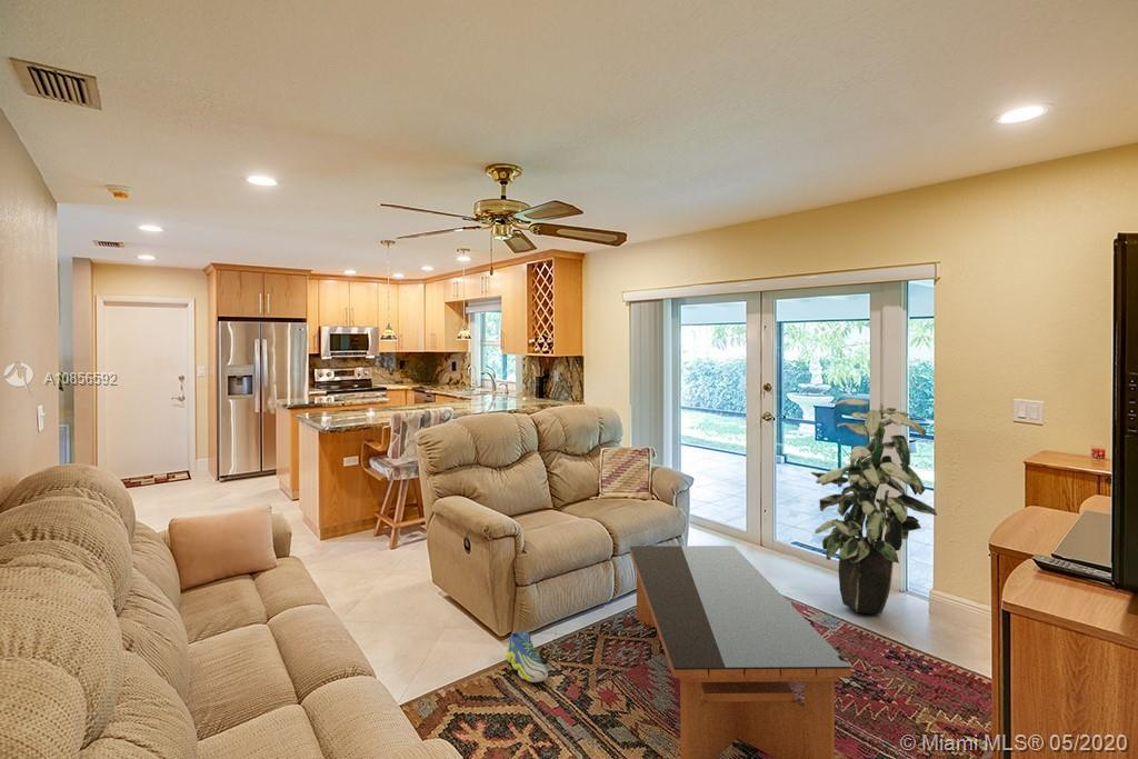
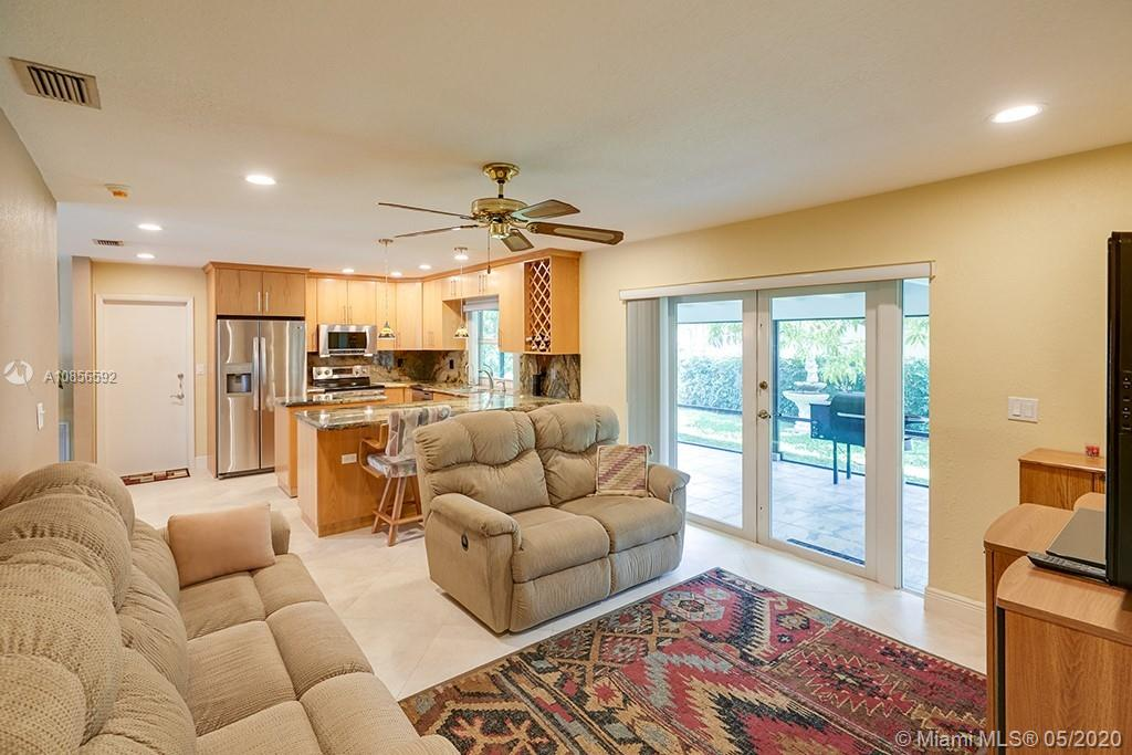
- sneaker (525, 653)
- indoor plant (866, 502)
- coffee table (711, 637)
